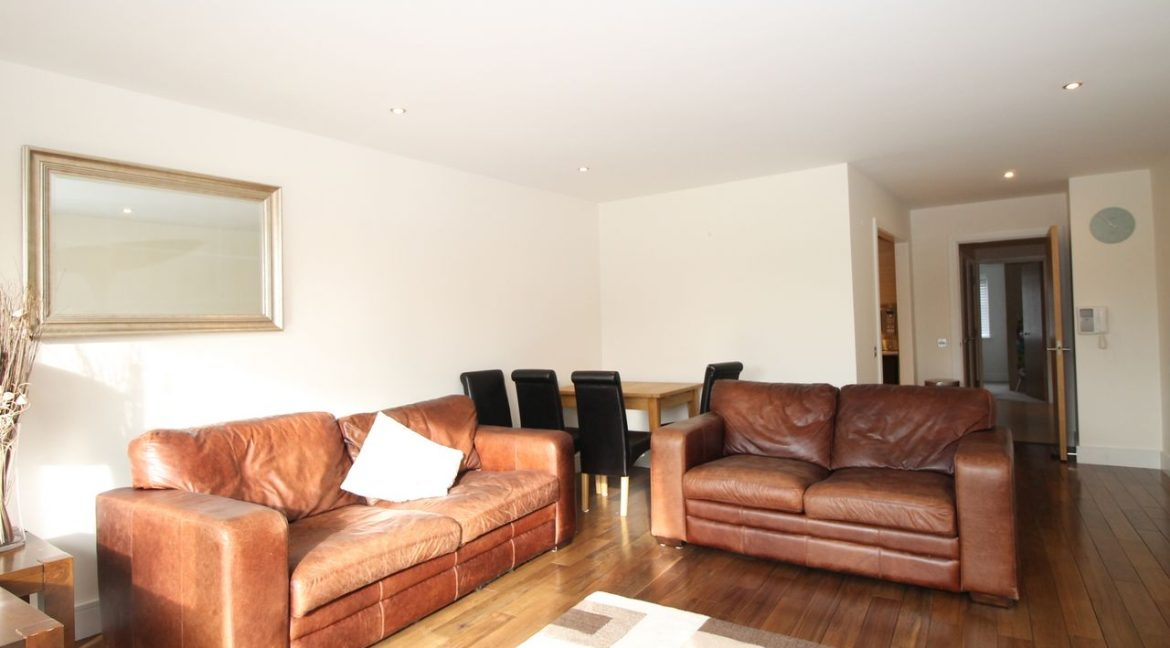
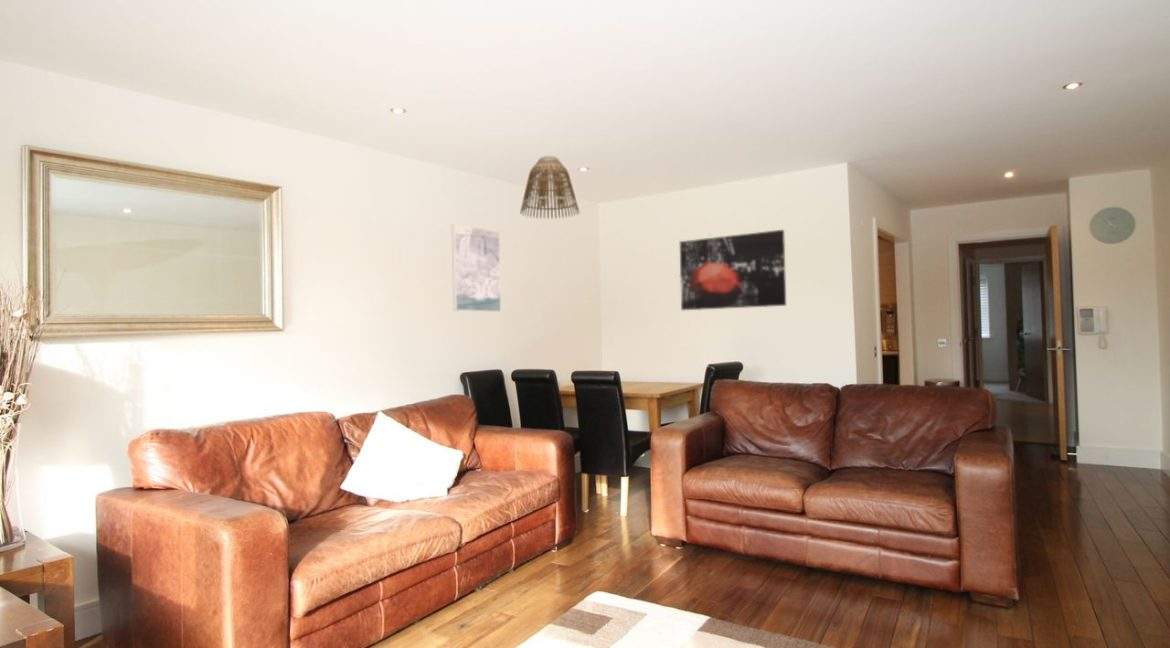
+ lamp shade (548, 185)
+ wall art (730, 272)
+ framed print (477, 269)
